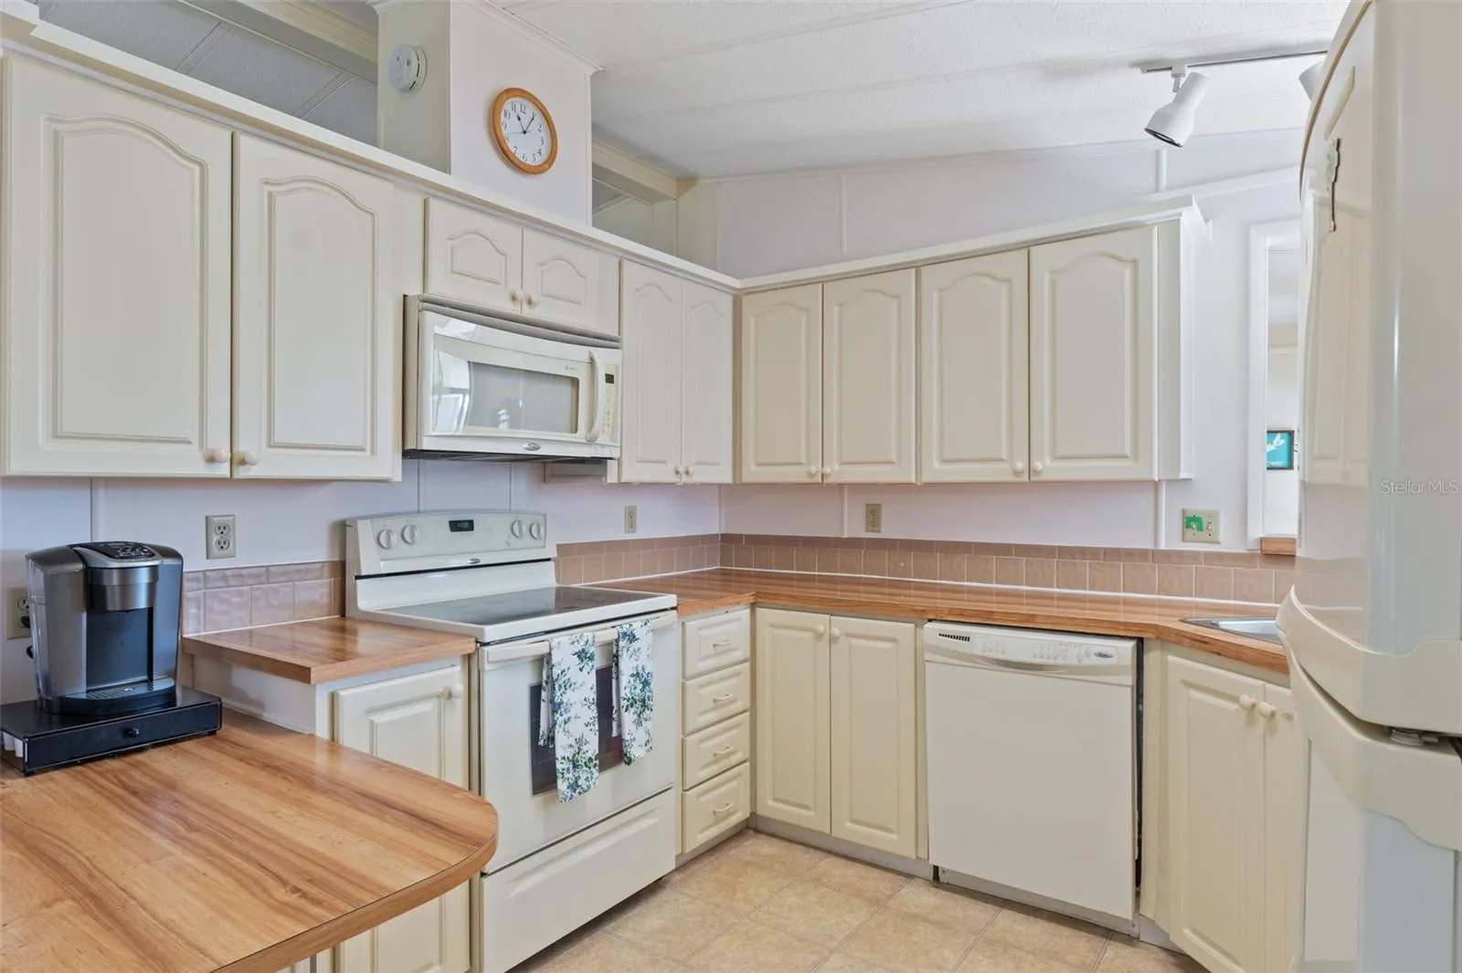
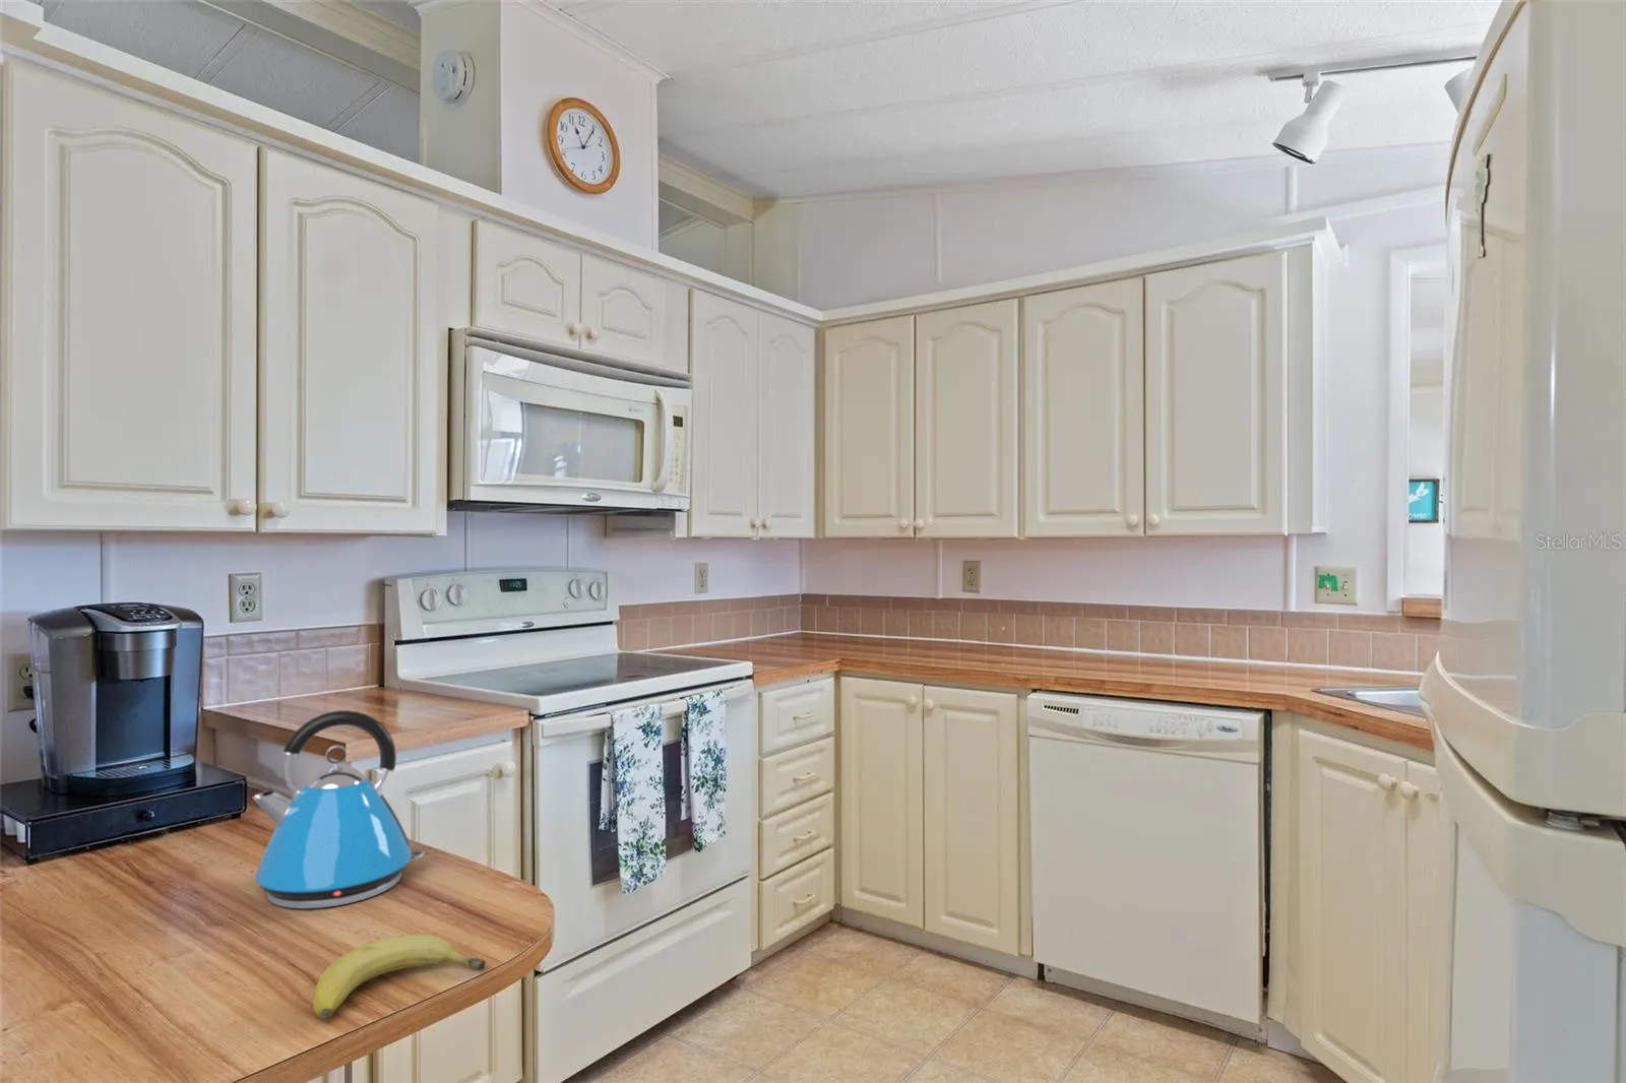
+ fruit (393, 966)
+ kettle (341, 797)
